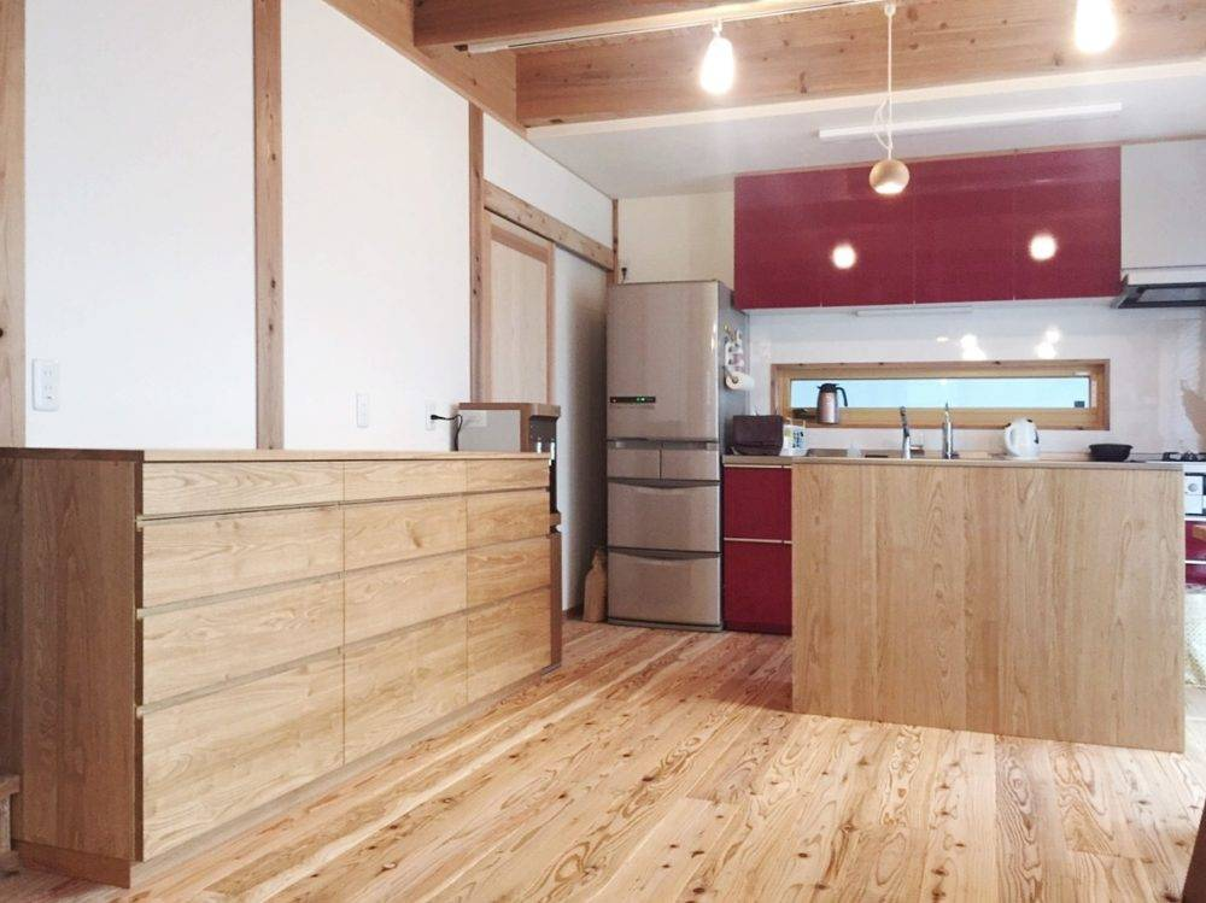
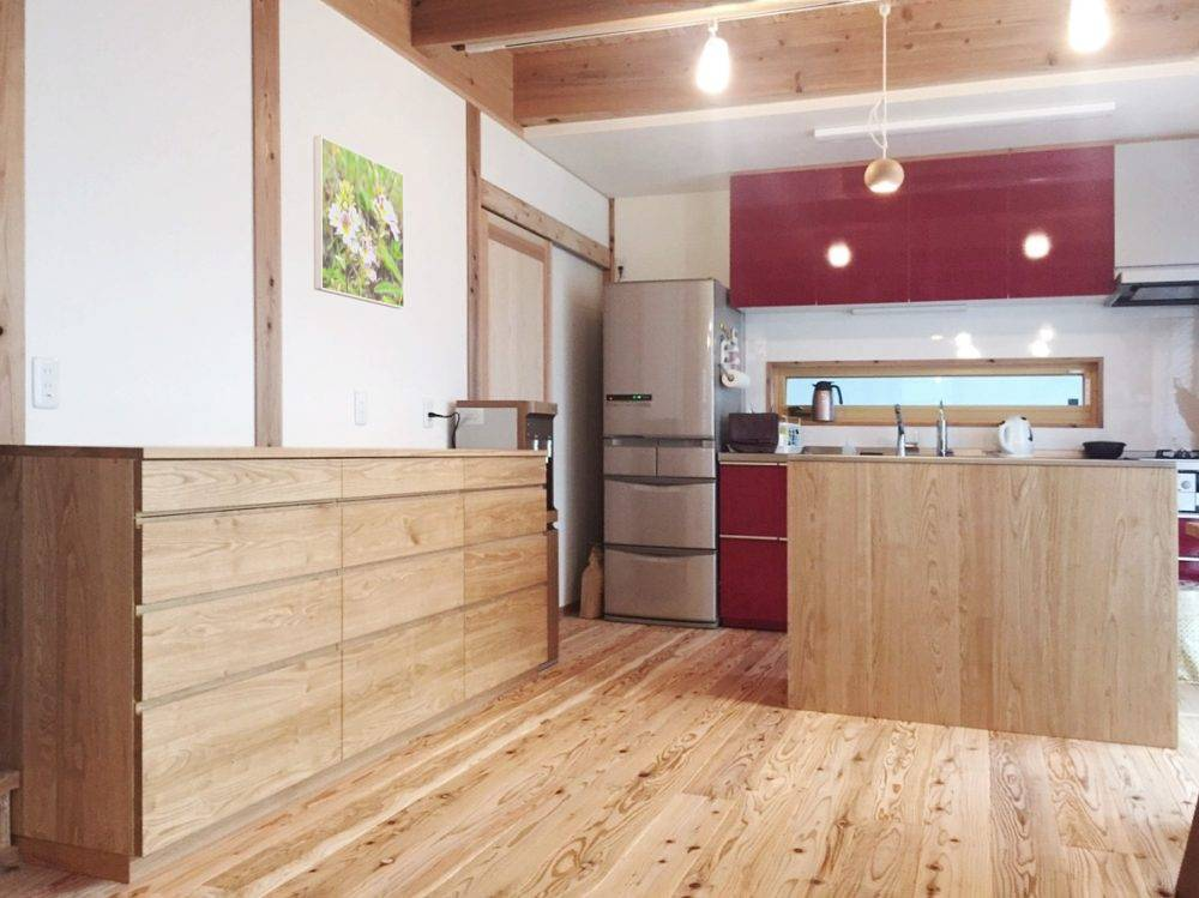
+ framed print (361, 228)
